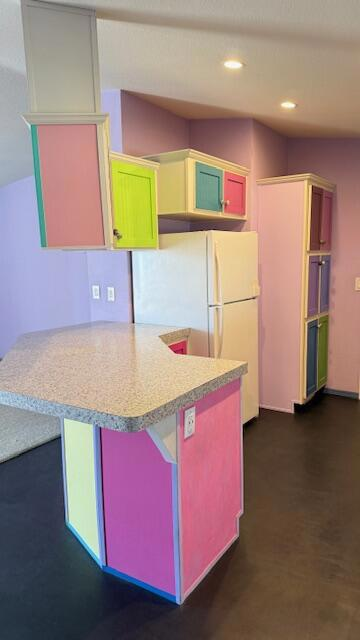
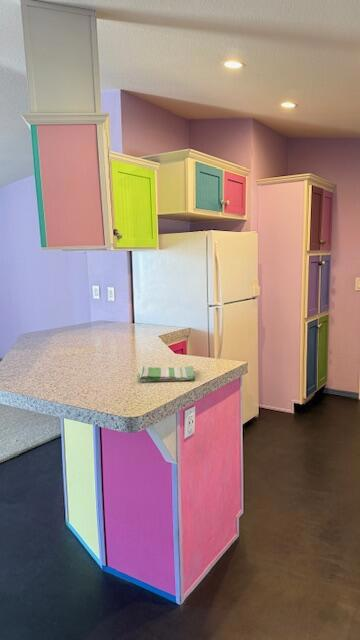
+ dish towel (167, 372)
